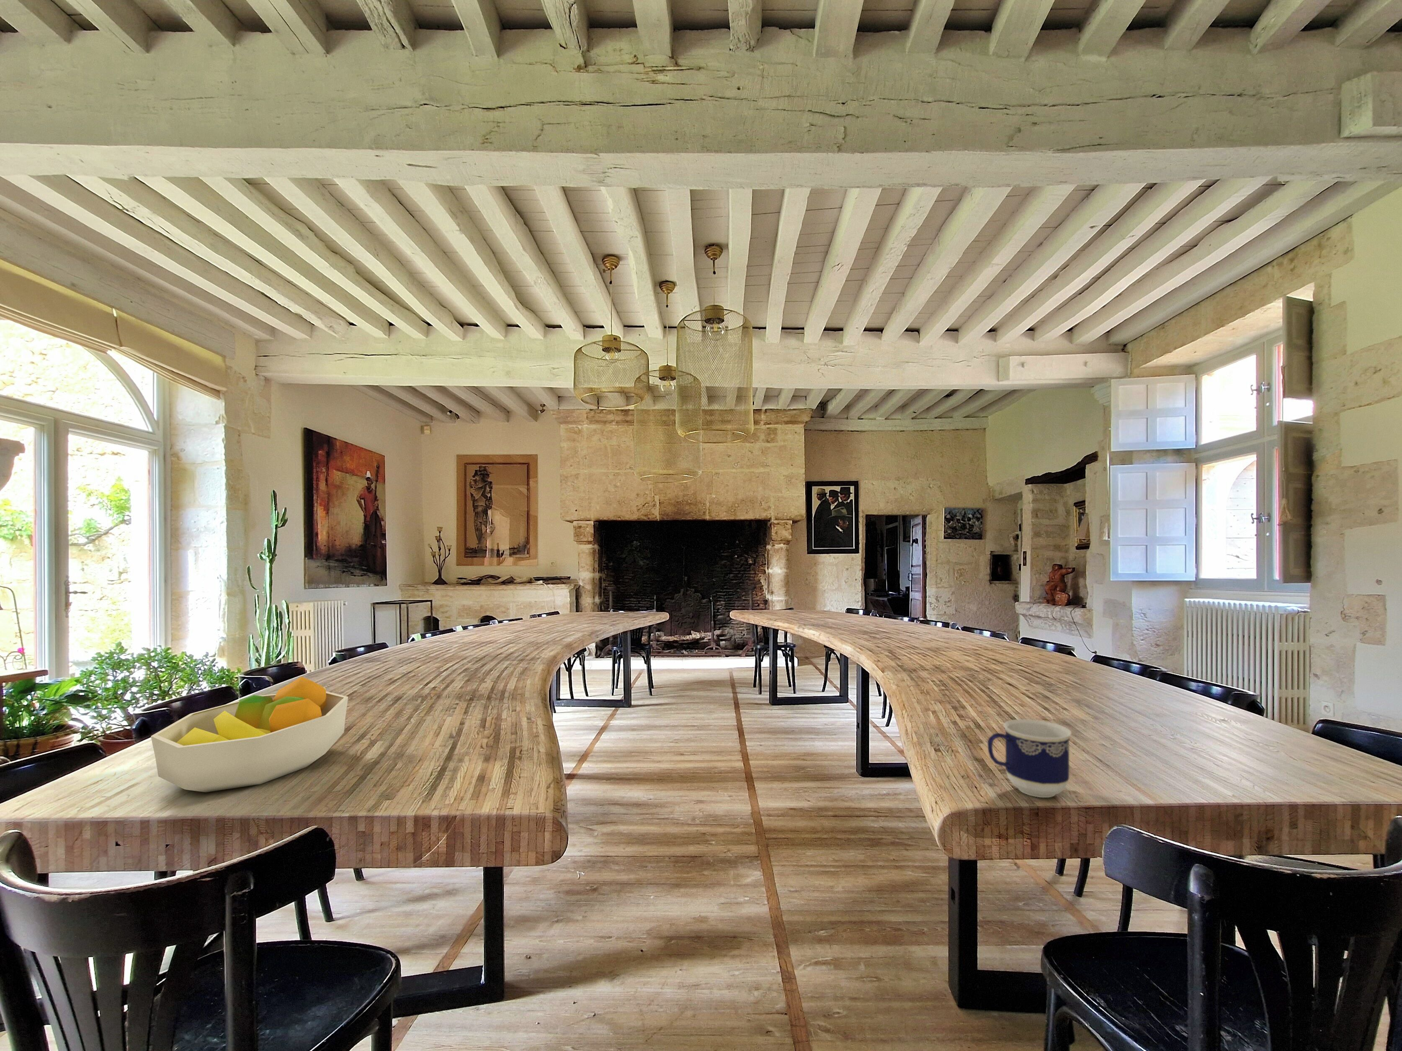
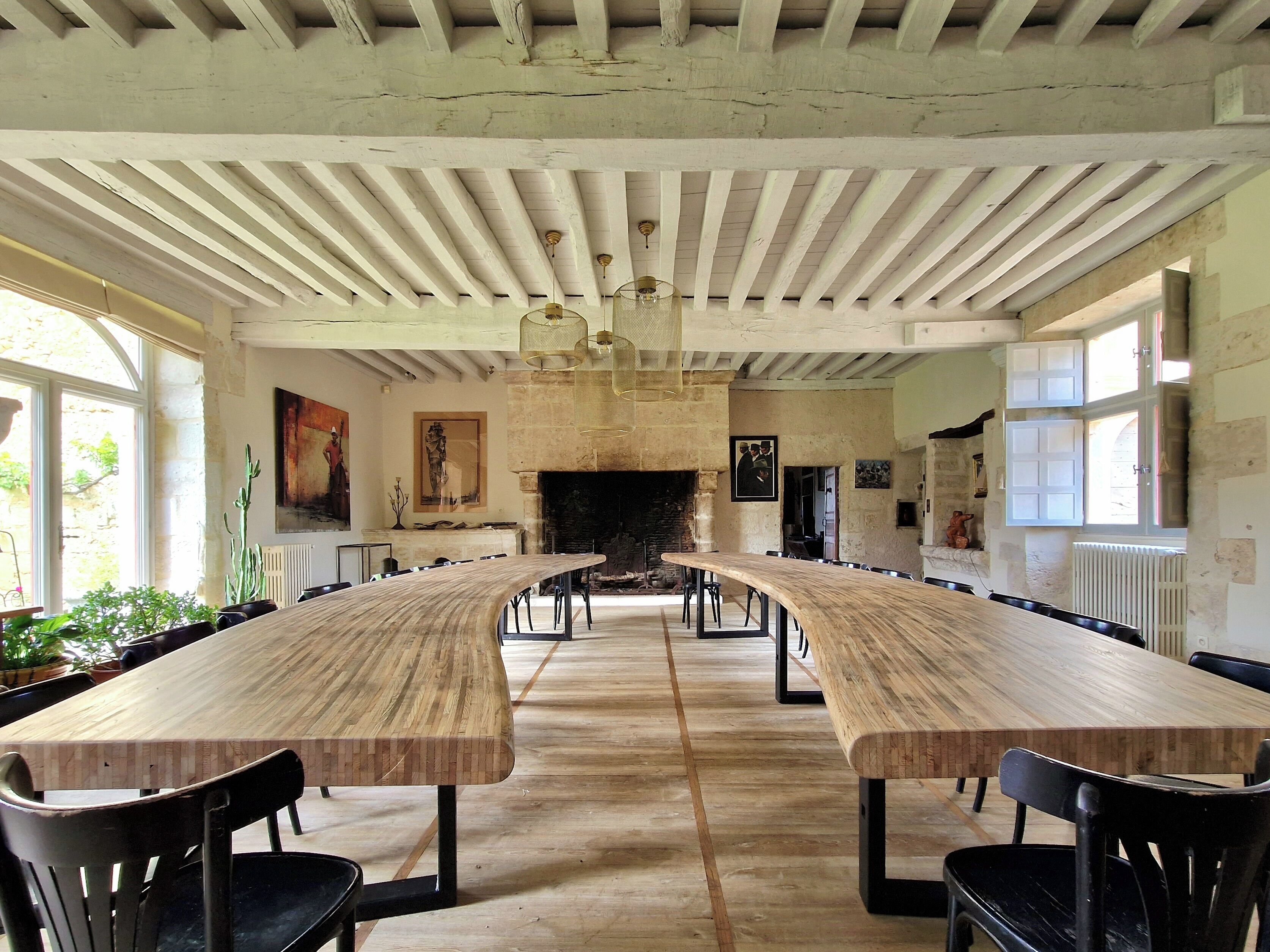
- cup (1027, 760)
- fruit bowl (259, 729)
